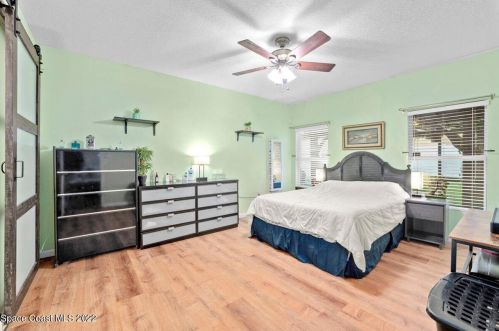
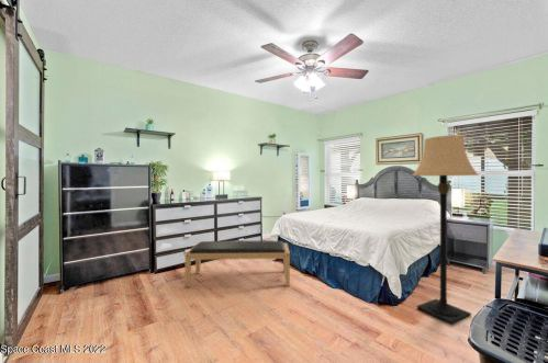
+ lamp (443, 225)
+ bench (239, 258)
